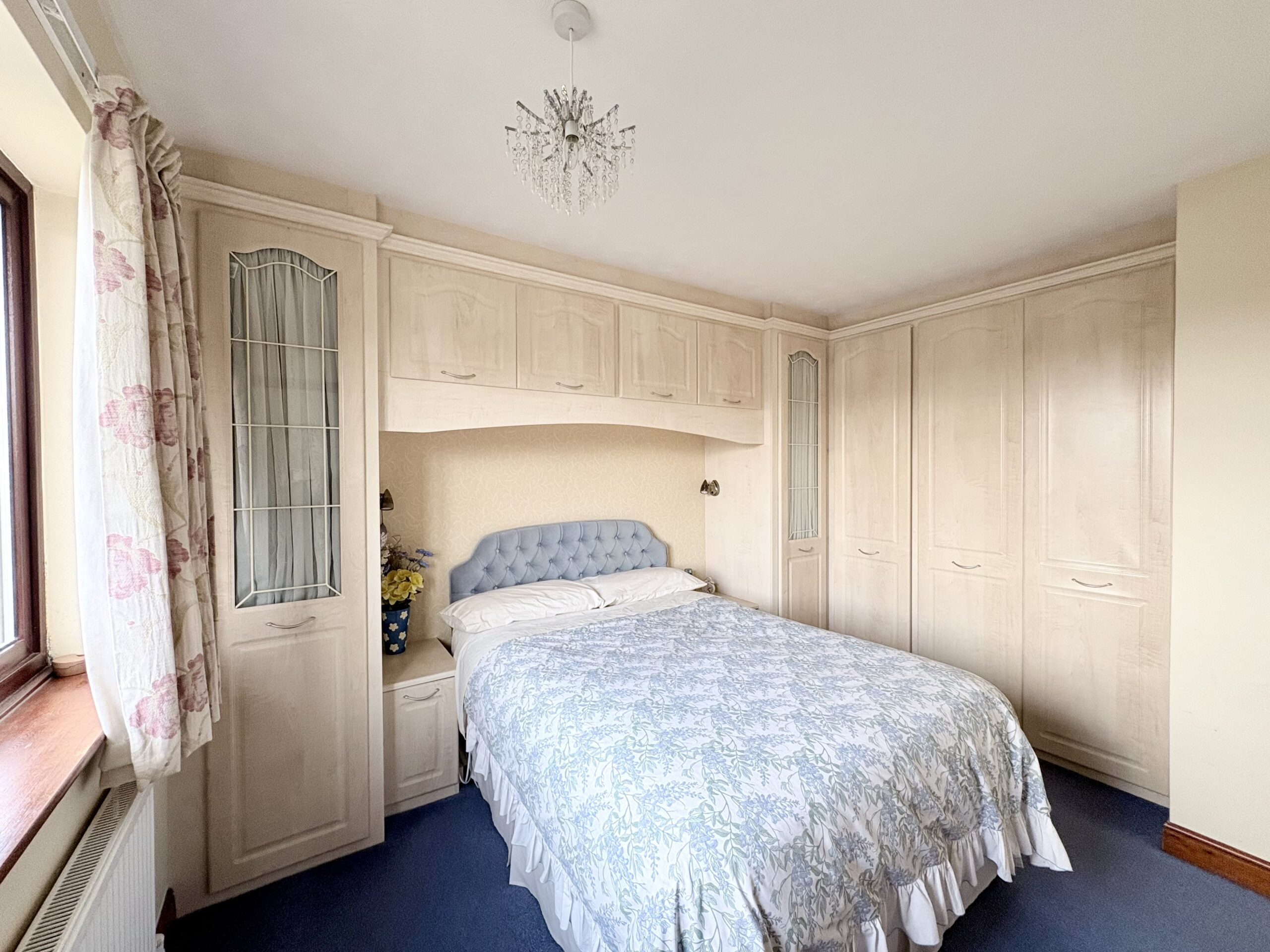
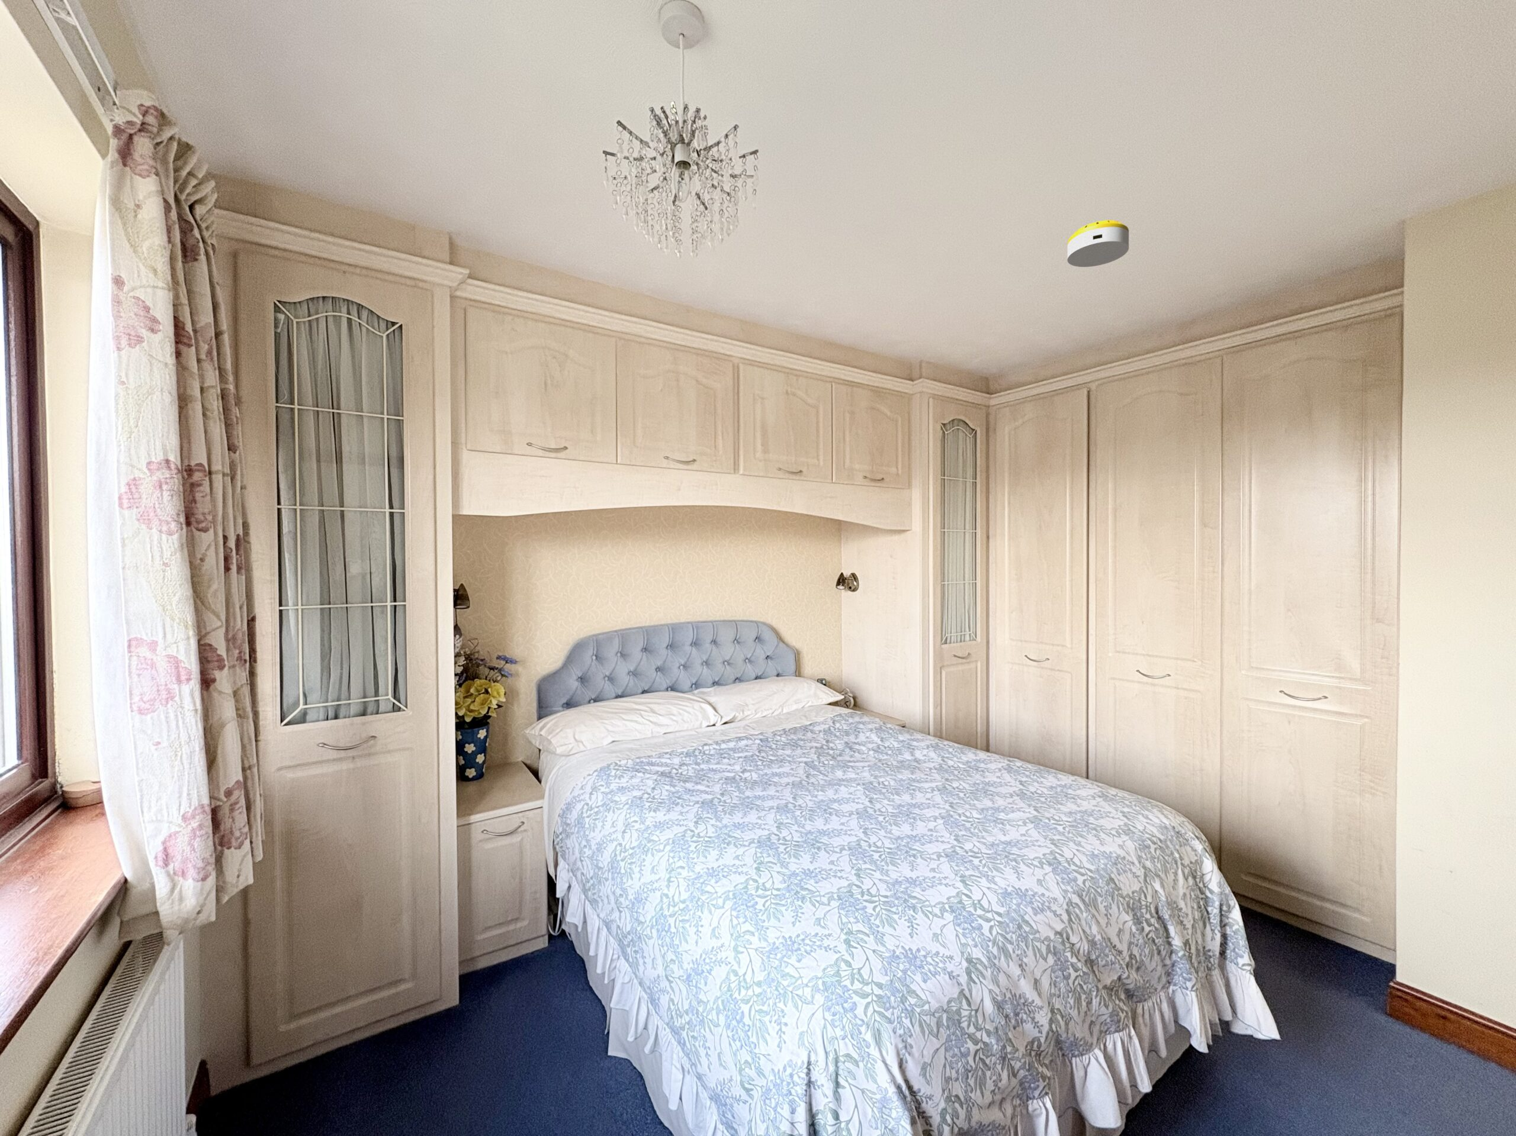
+ smoke detector (1097, 242)
